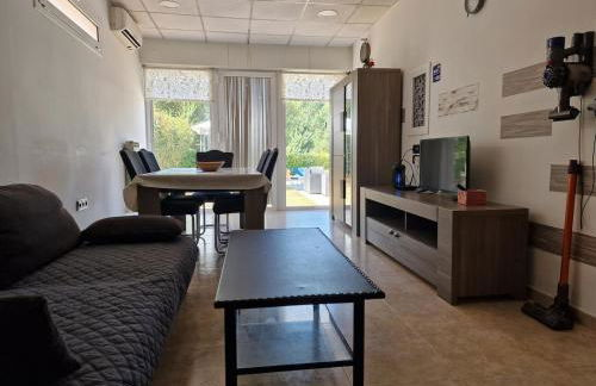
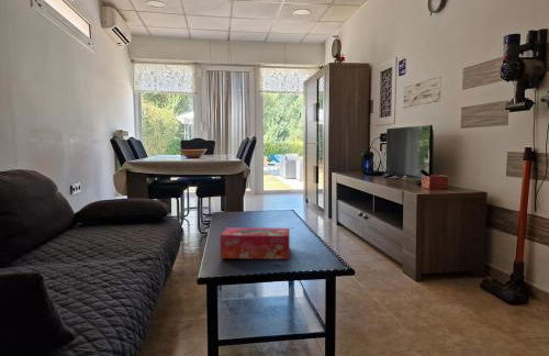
+ tissue box (256, 242)
